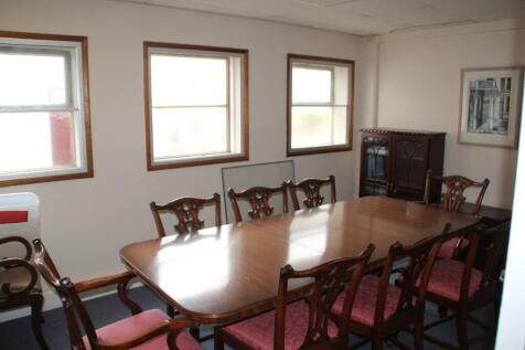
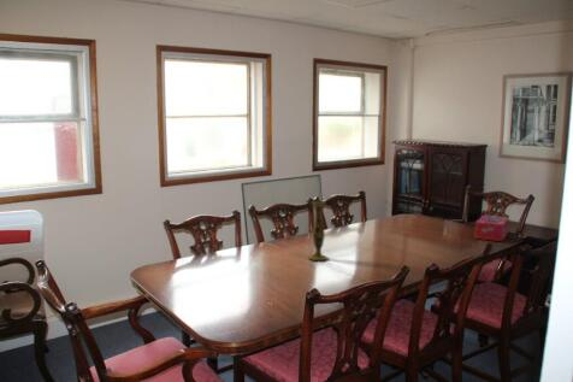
+ tissue box (491, 227)
+ vase (318, 230)
